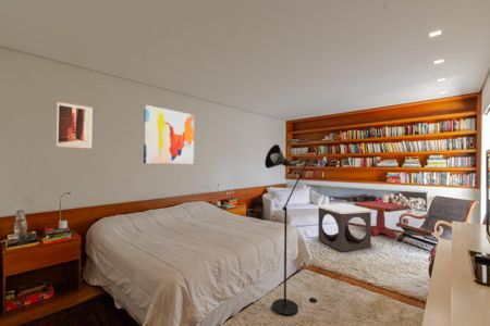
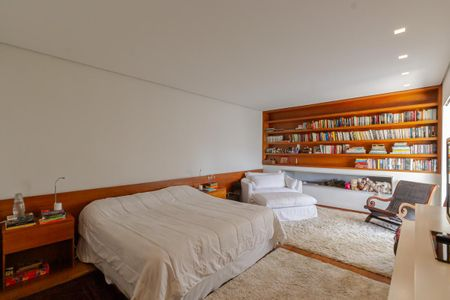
- wall art (75, 126)
- side table (380, 218)
- floor lamp (285, 224)
- wall art (170, 137)
- footstool (343, 225)
